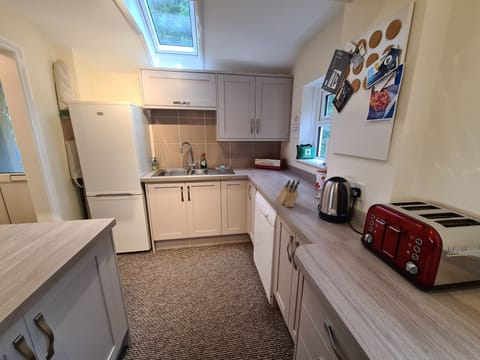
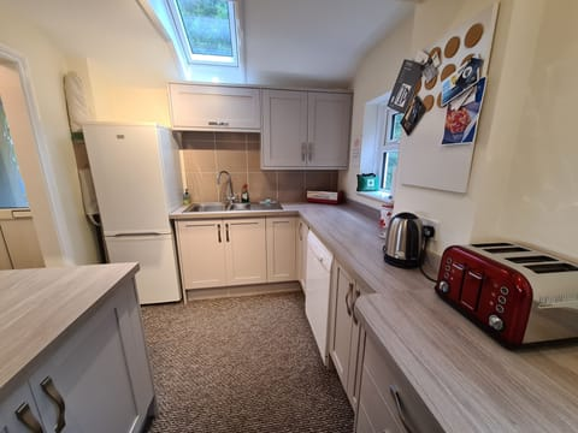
- knife block (288, 190)
